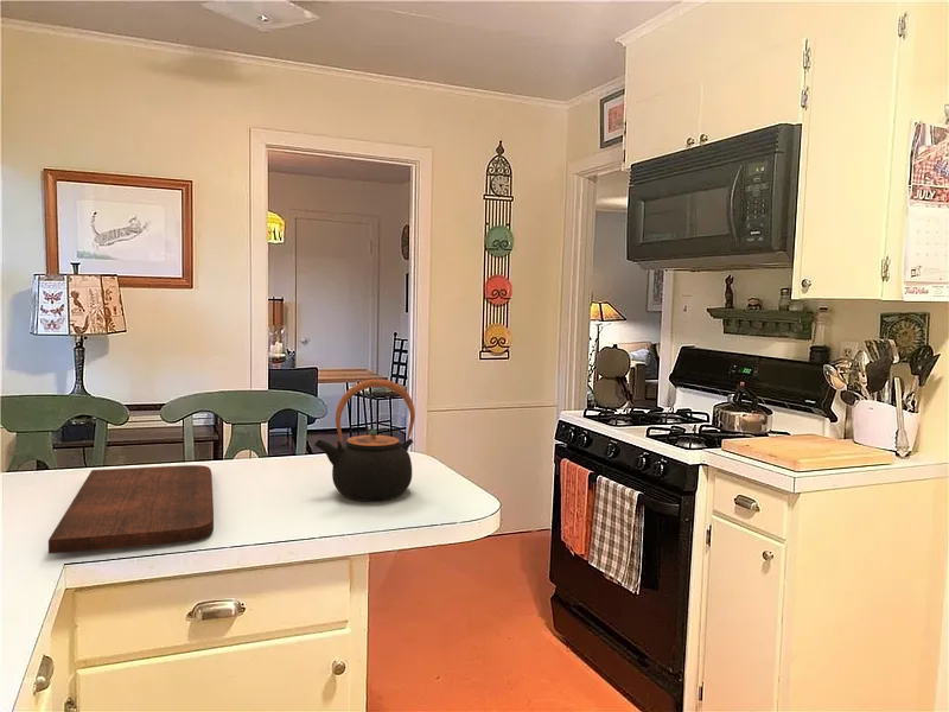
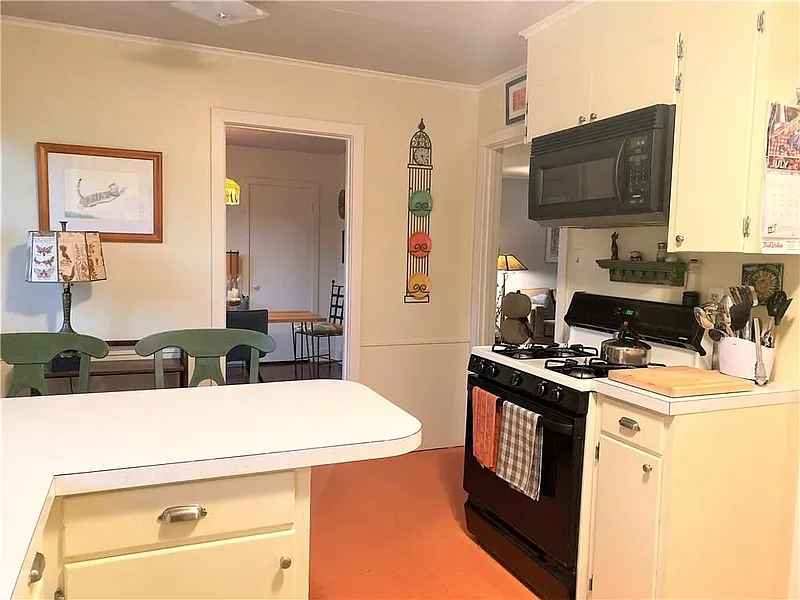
- cutting board (145, 500)
- teapot (365, 437)
